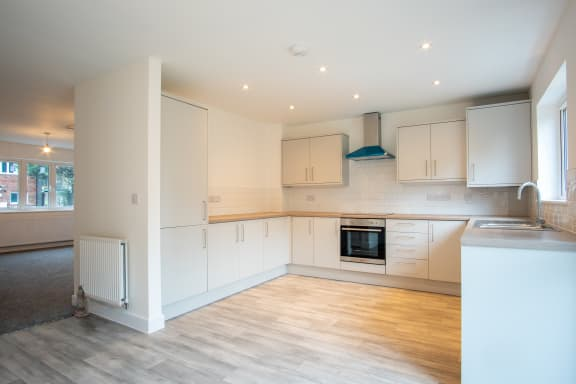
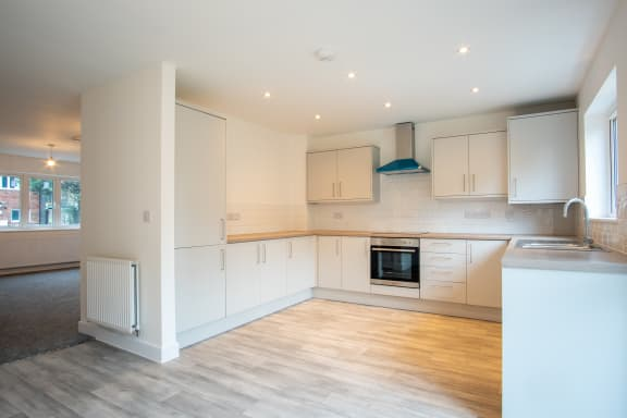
- lantern (82, 299)
